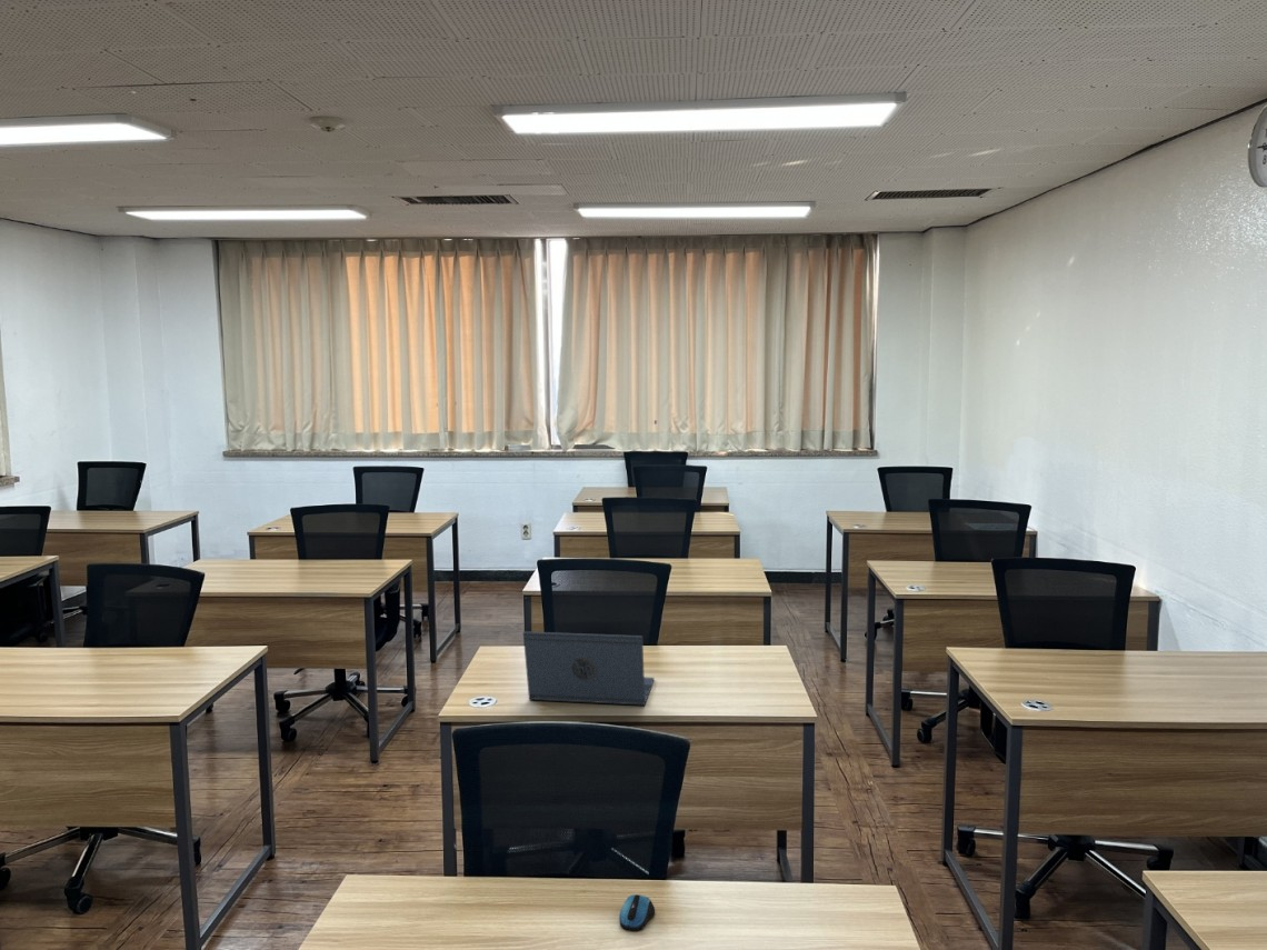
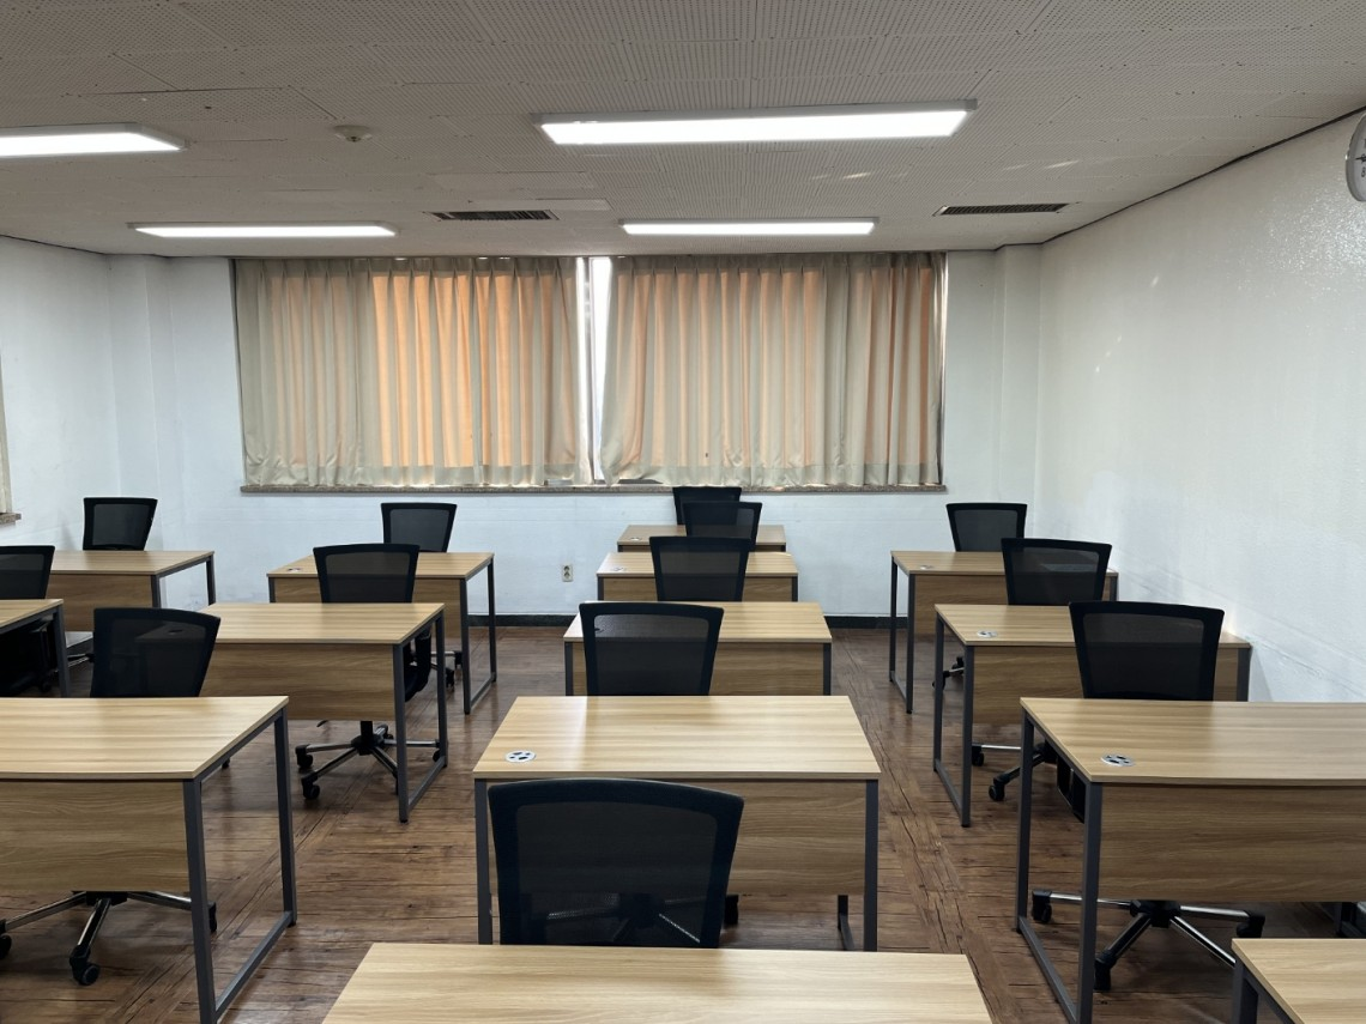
- laptop (591, 657)
- computer mouse (637, 908)
